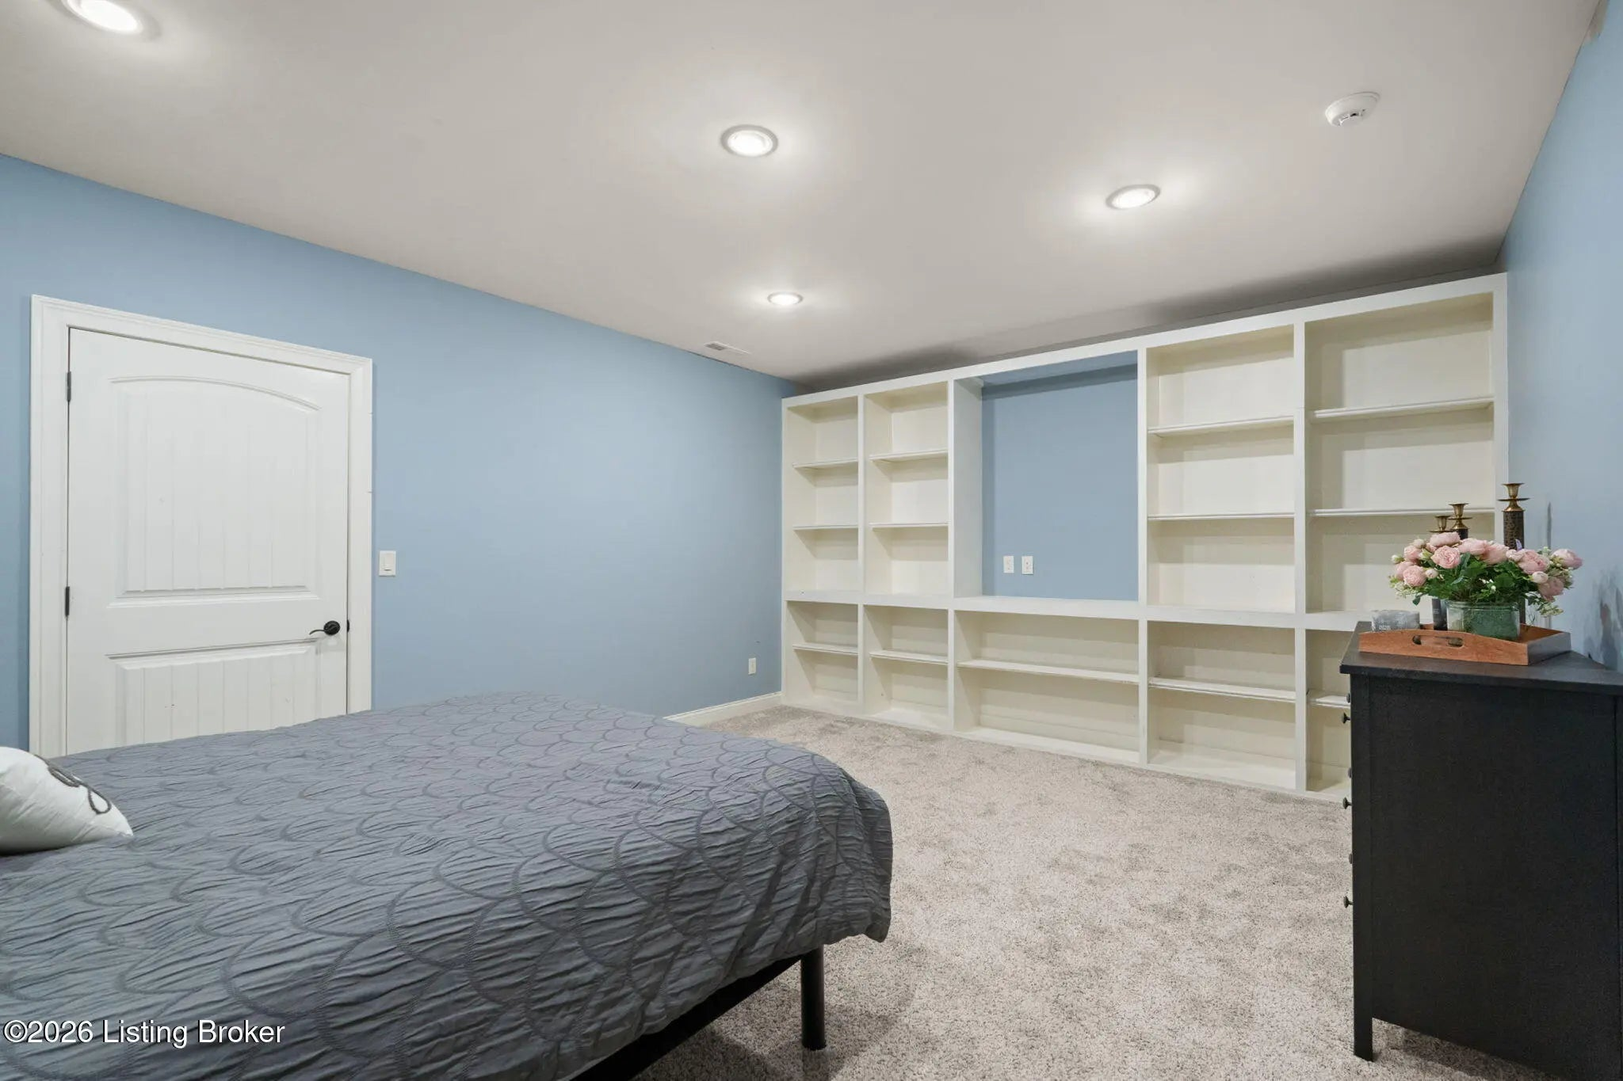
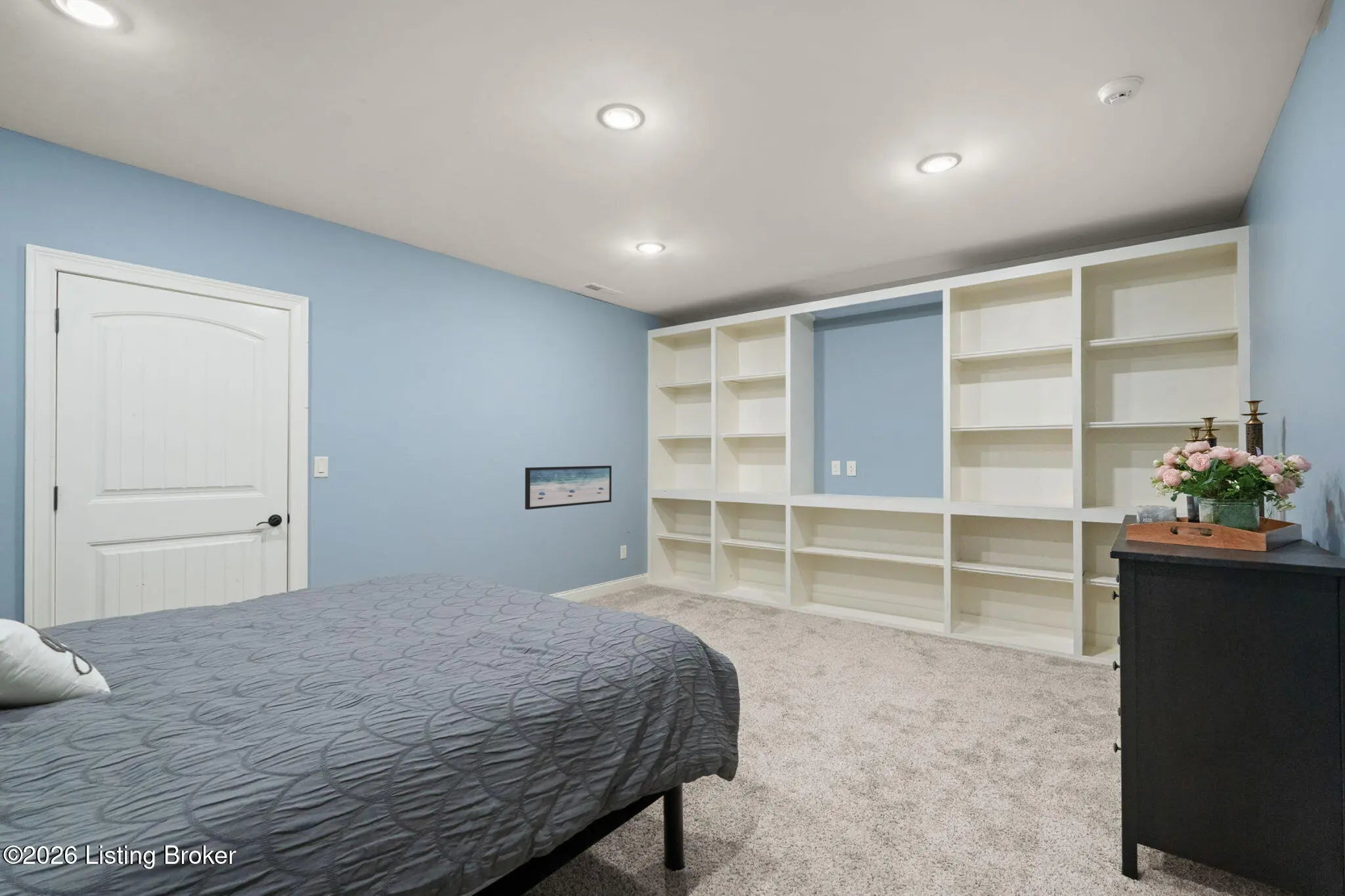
+ wall art (571, 486)
